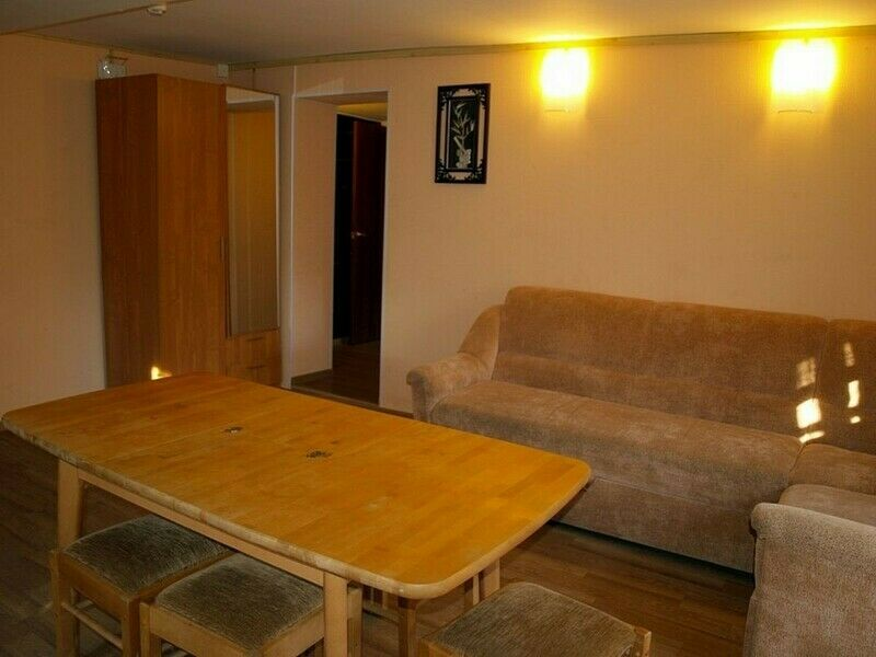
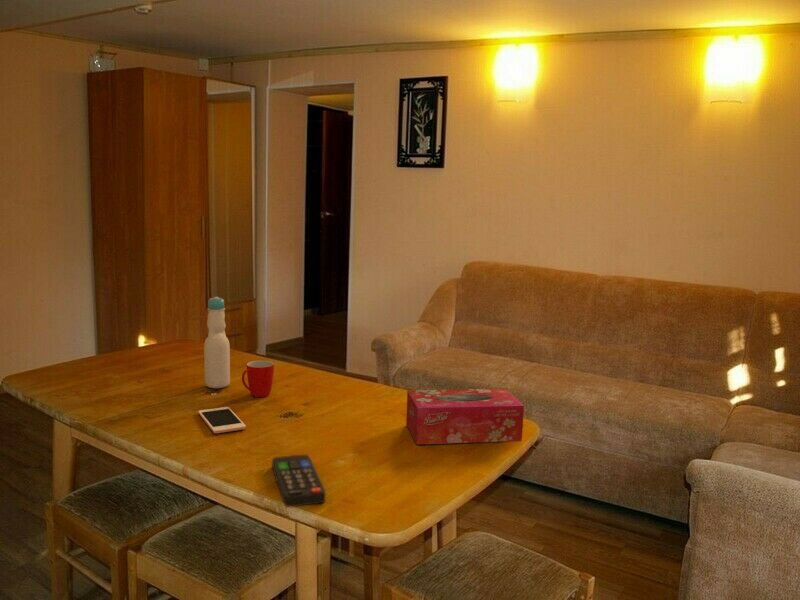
+ bottle (216, 341)
+ tissue box (463, 415)
+ mug (256, 380)
+ remote control (297, 478)
+ cell phone (221, 419)
